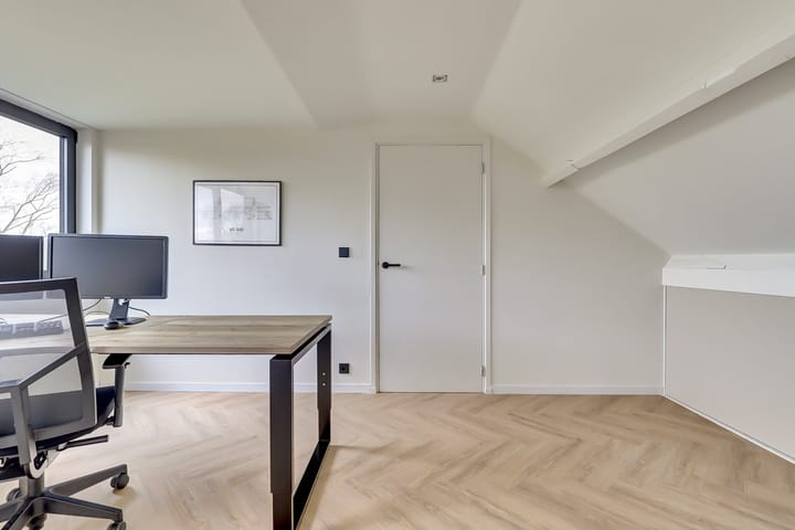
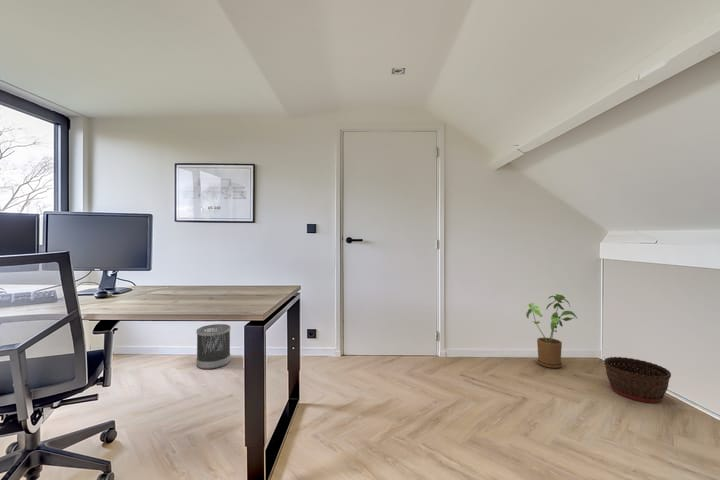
+ basket (635, 379)
+ wastebasket (213, 345)
+ house plant (552, 330)
